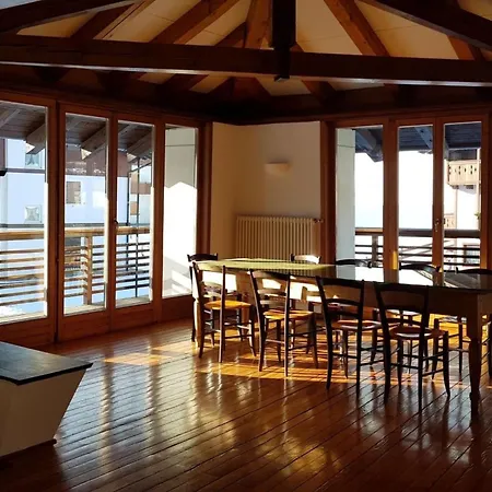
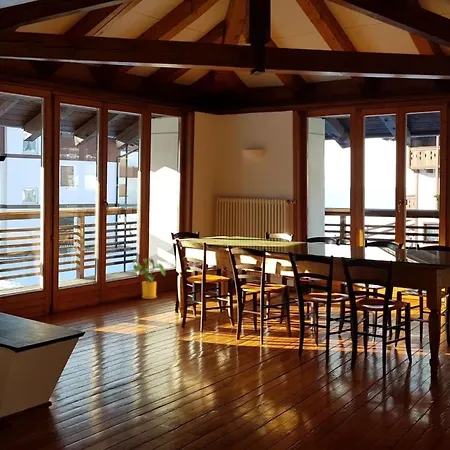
+ house plant (147, 278)
